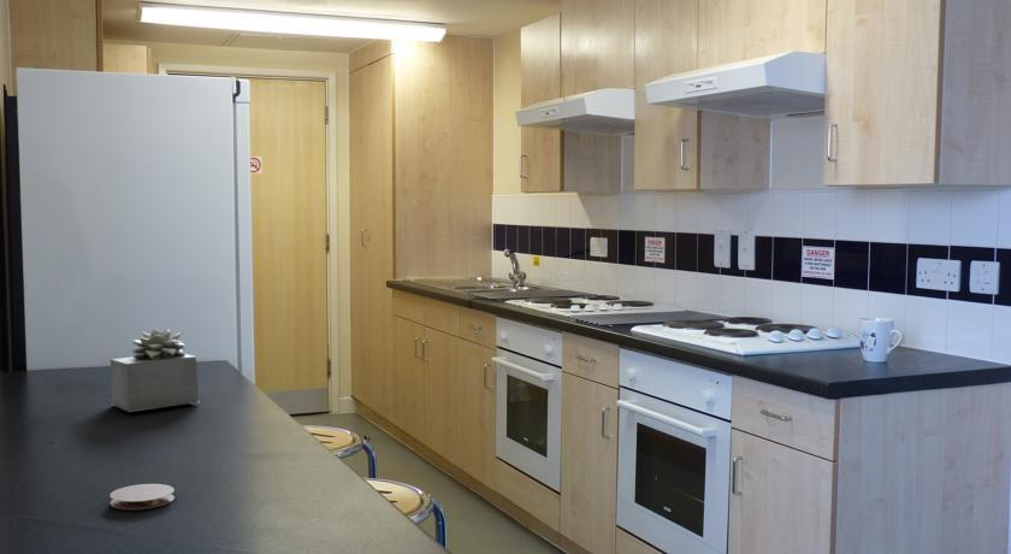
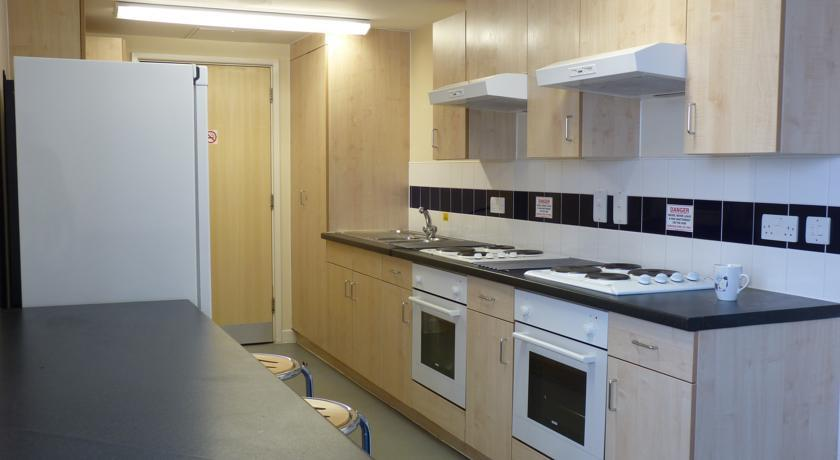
- coaster (142, 496)
- succulent plant (154, 366)
